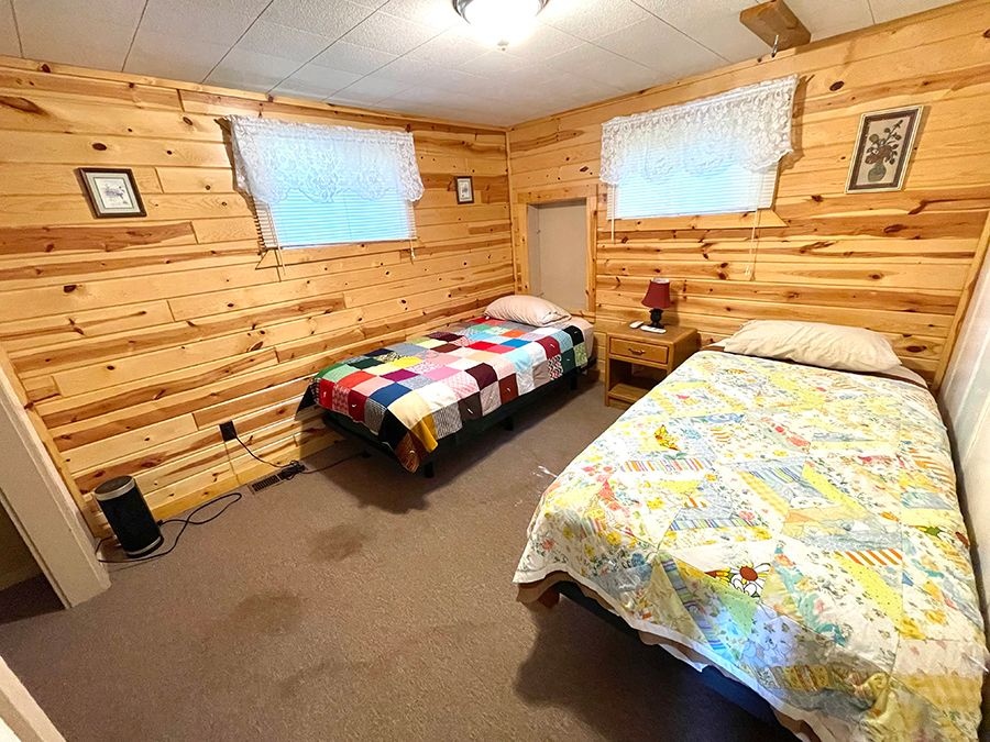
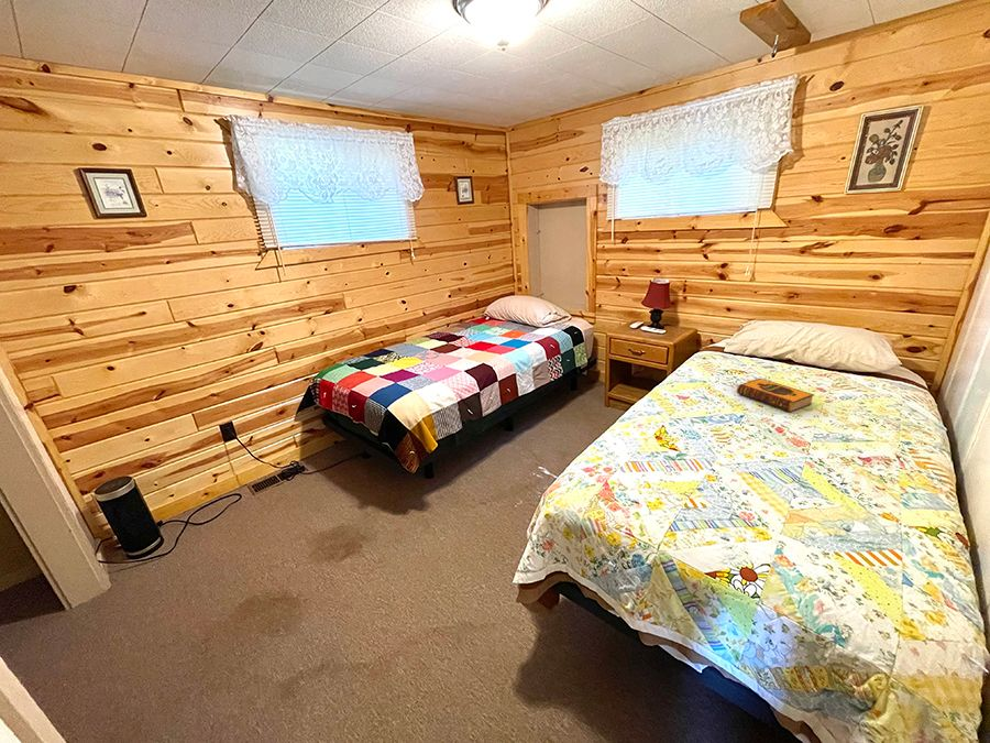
+ hardback book (773, 394)
